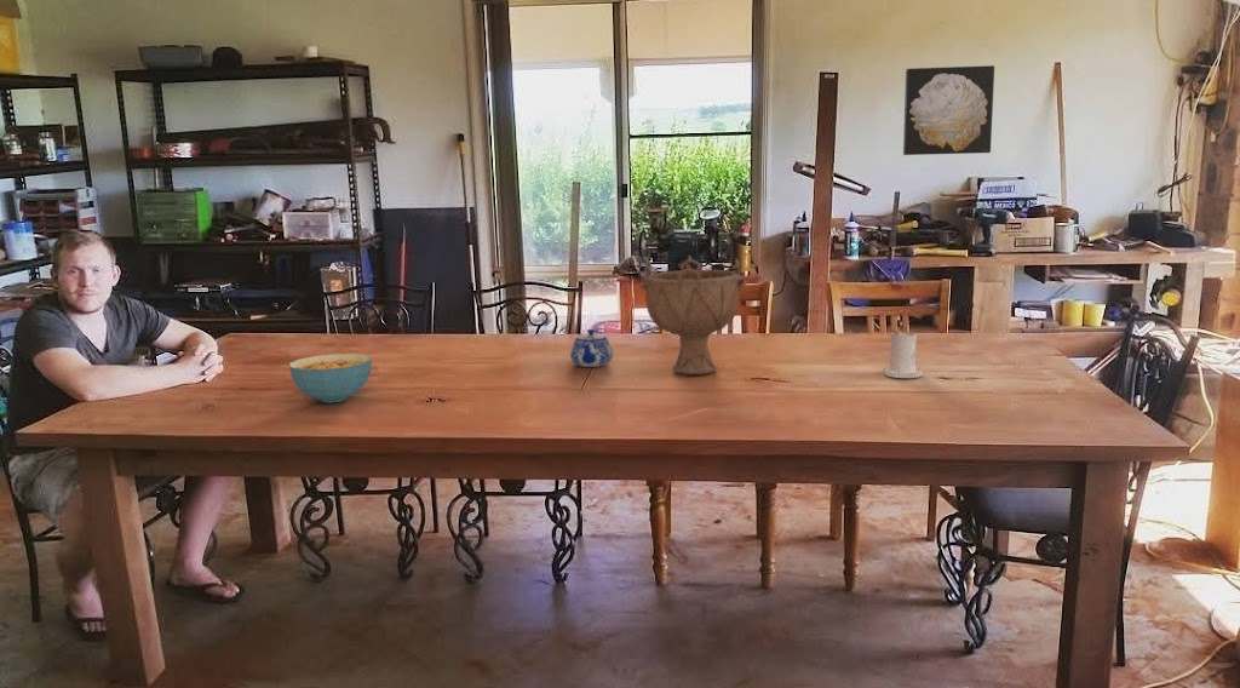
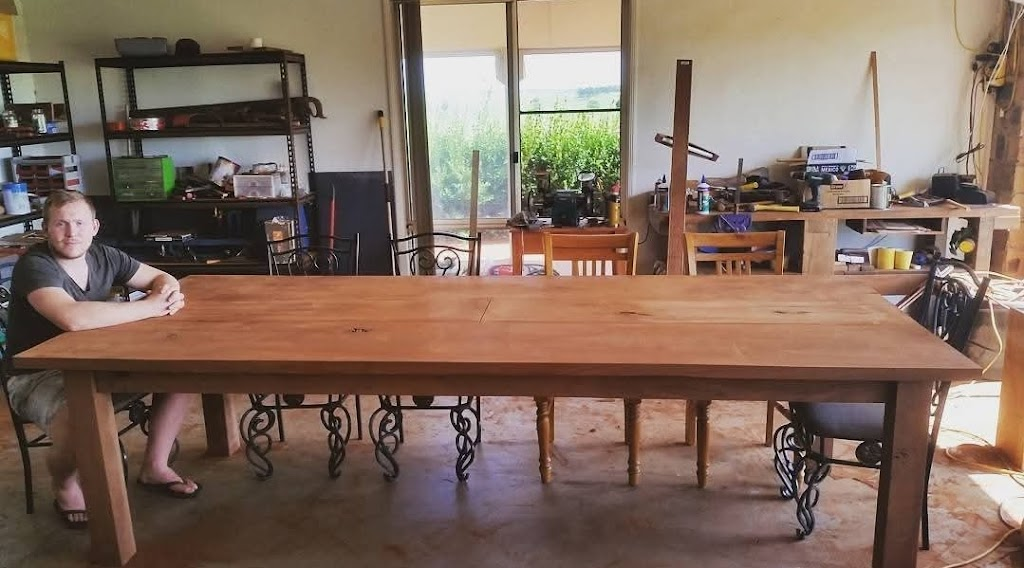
- candle (903, 351)
- teapot (591, 348)
- decorative bowl (693, 315)
- wall art (947, 110)
- cereal bowl (332, 380)
